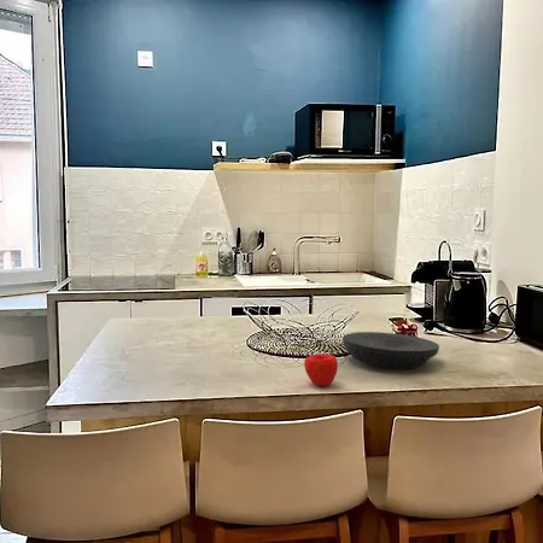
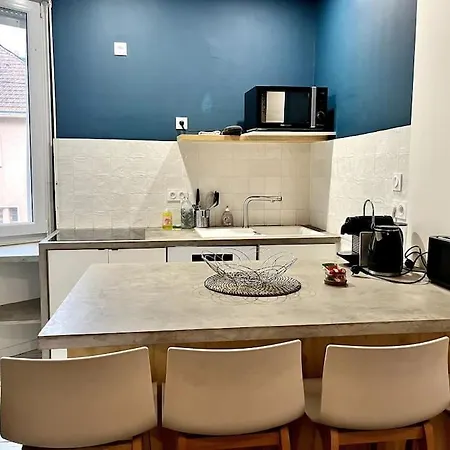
- plate (389, 350)
- apple (320, 369)
